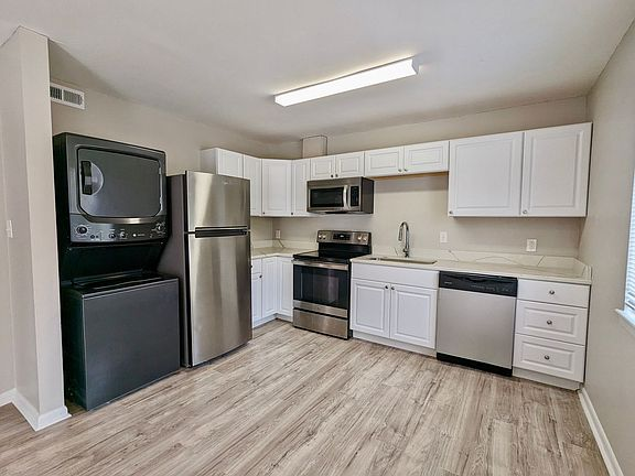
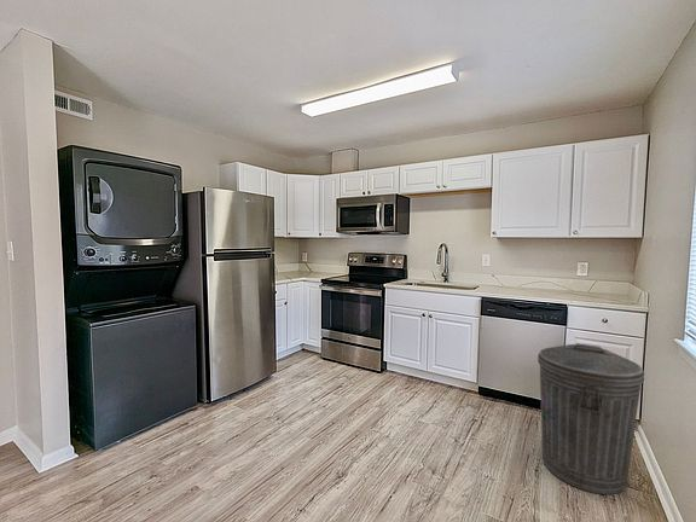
+ trash can (585, 407)
